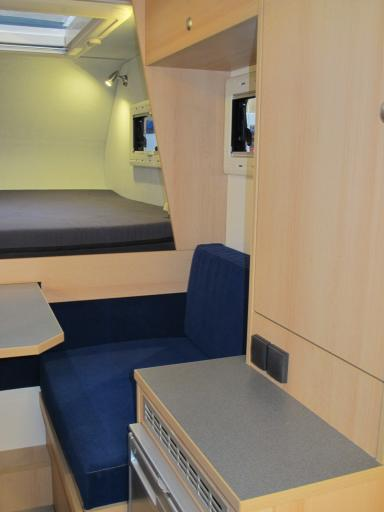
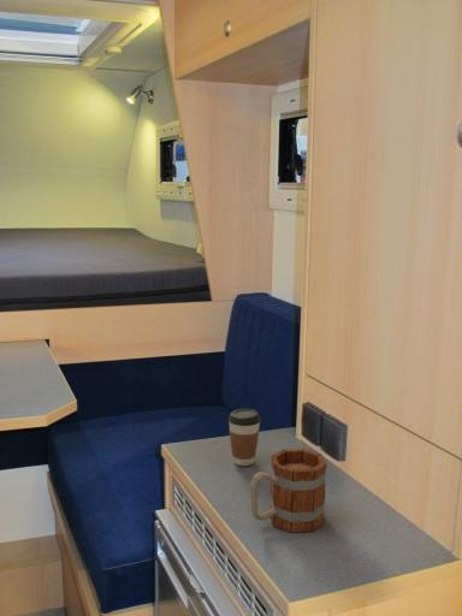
+ mug (286, 492)
+ coffee cup (243, 437)
